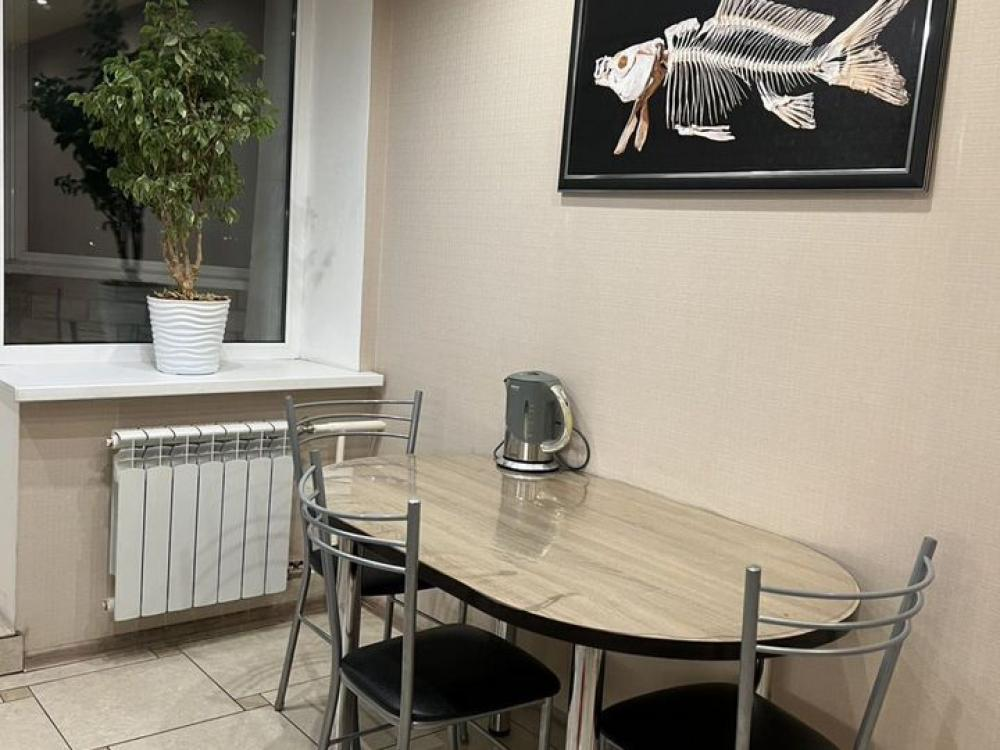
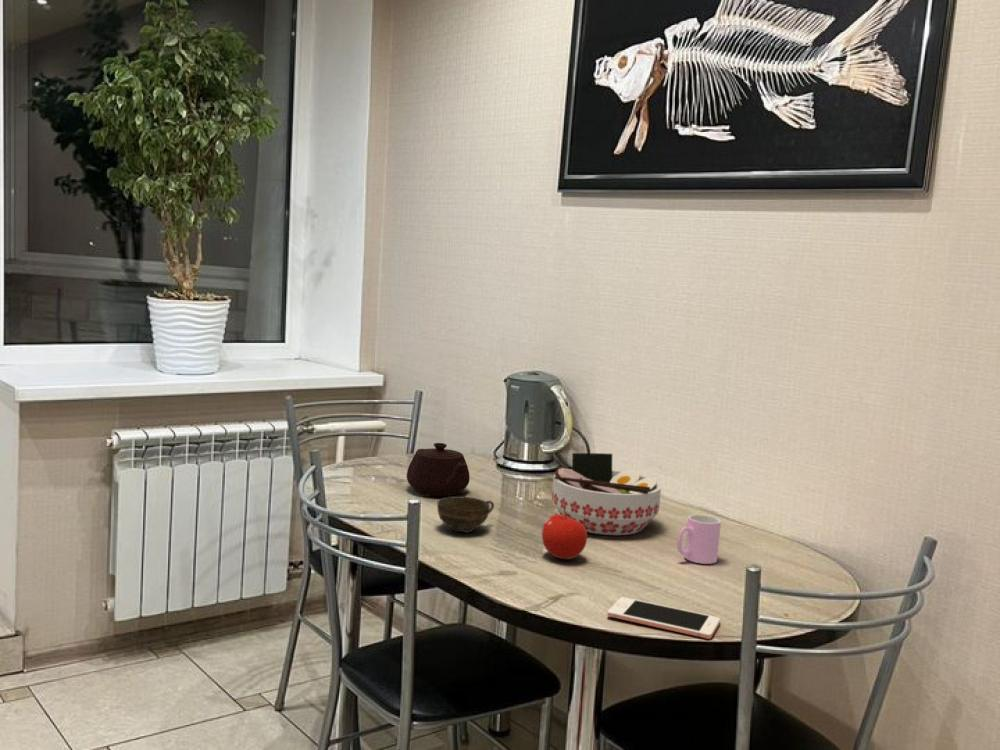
+ teapot (440, 468)
+ bowl (606, 493)
+ cell phone (663, 617)
+ fruit (564, 533)
+ cup (696, 539)
+ cup (467, 515)
